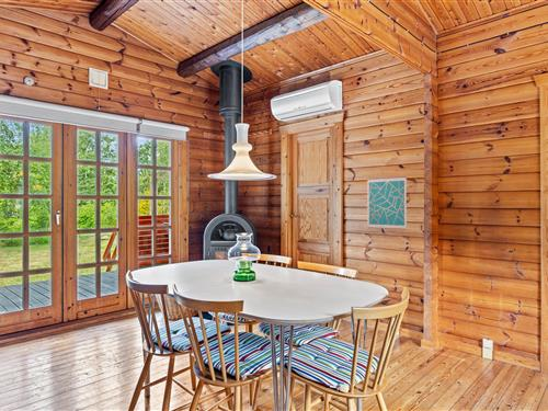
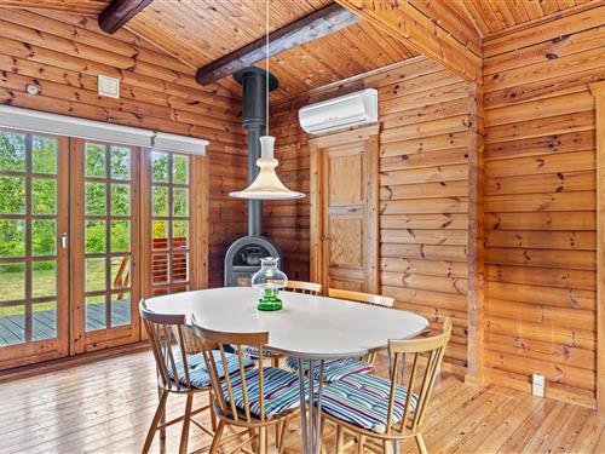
- wall art (386, 203)
